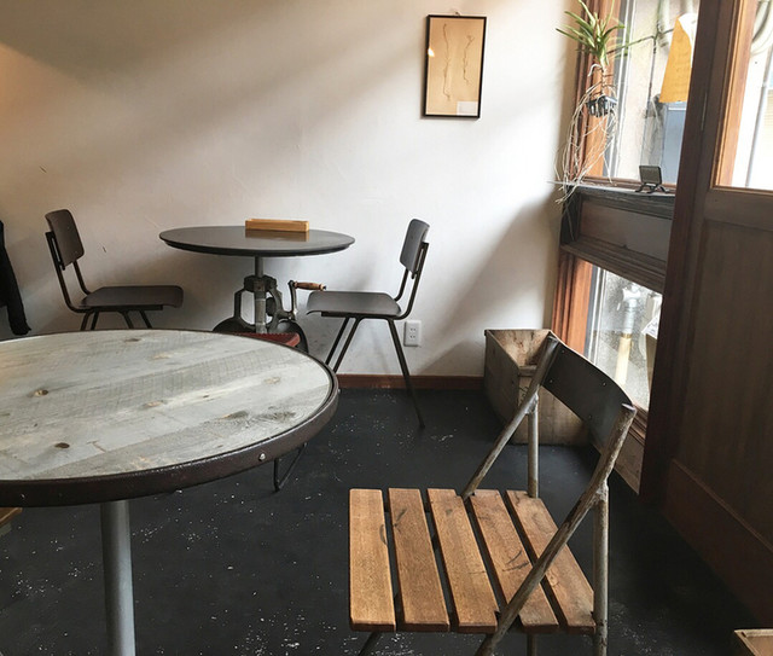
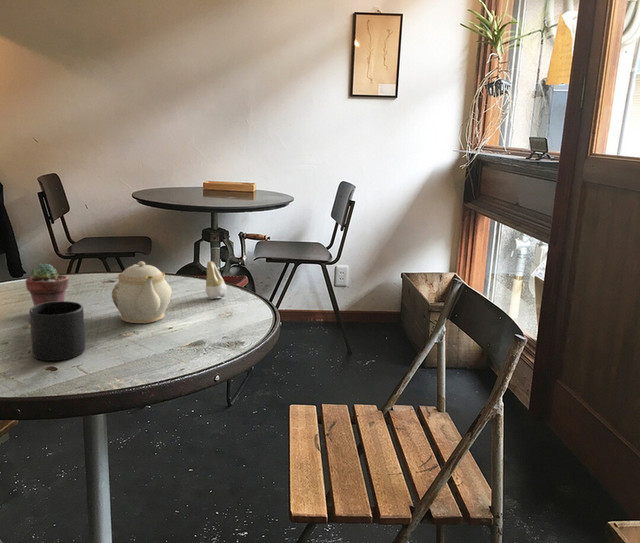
+ teapot (141, 289)
+ mug (59, 328)
+ tooth (215, 280)
+ potted succulent (47, 288)
